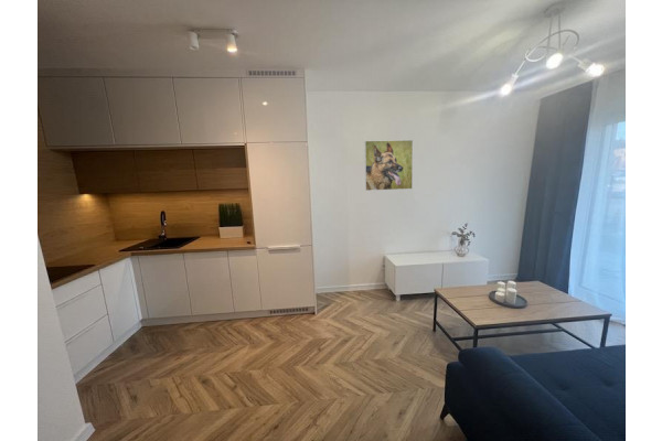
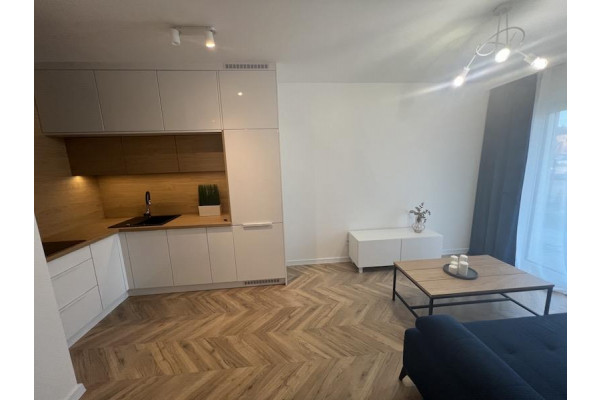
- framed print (388, 165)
